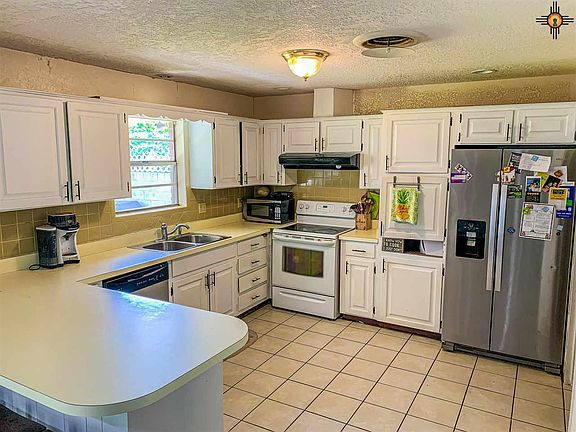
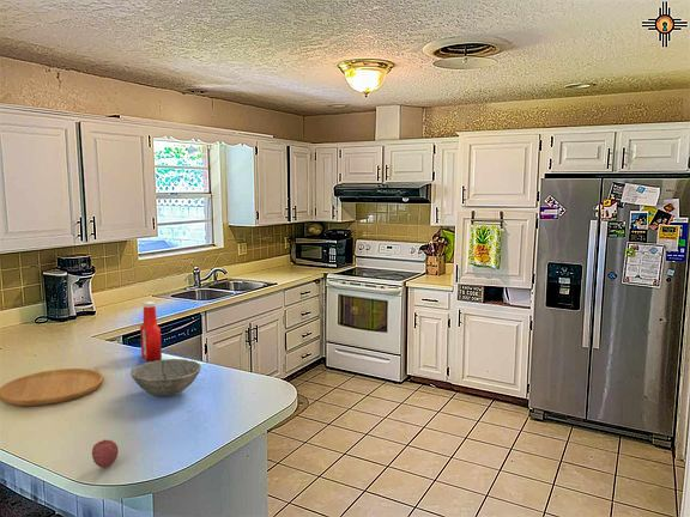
+ soap bottle (150, 329)
+ cutting board (53, 385)
+ bowl (167, 381)
+ fruit (104, 452)
